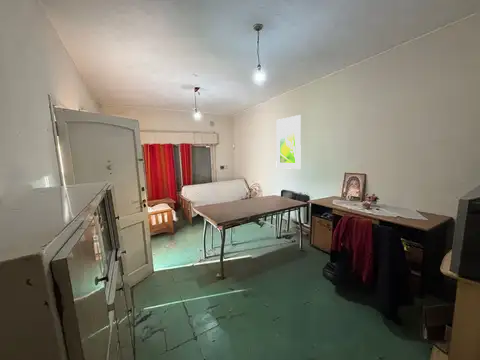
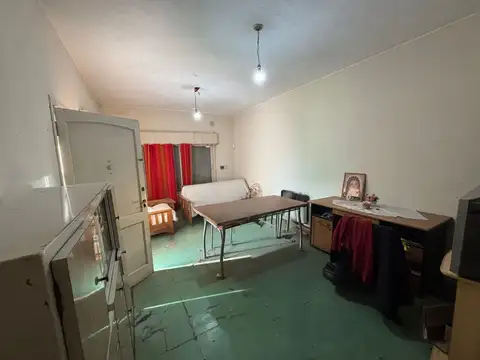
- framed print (287, 143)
